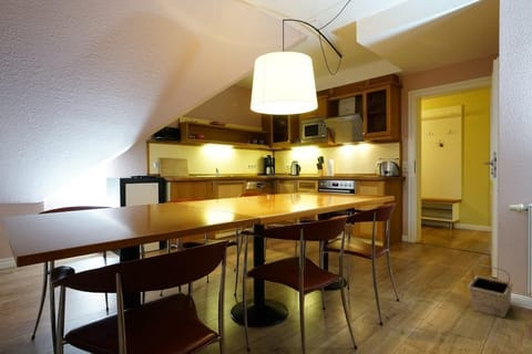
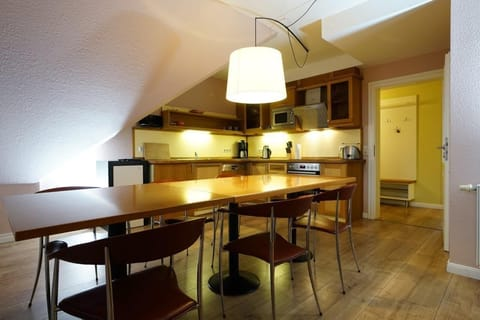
- basket (490, 287)
